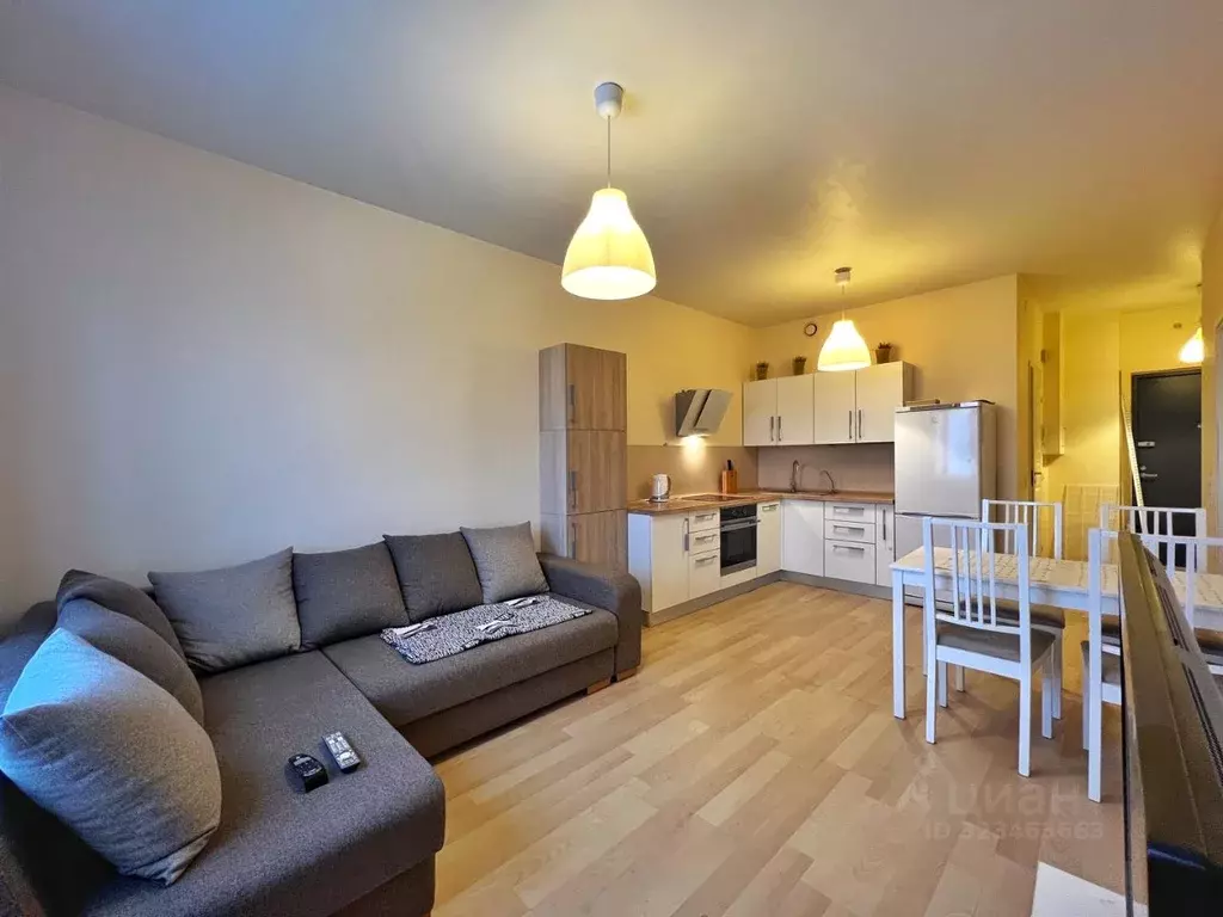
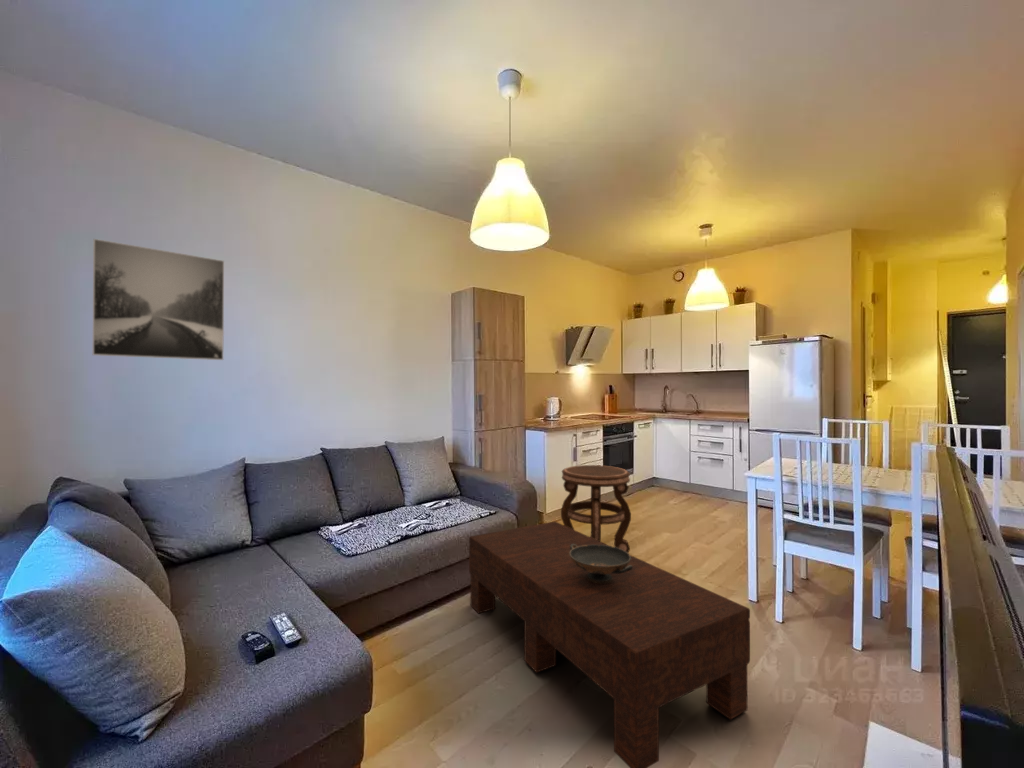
+ side table (595, 511)
+ coffee table (582, 606)
+ decorative bowl (599, 565)
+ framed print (163, 304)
